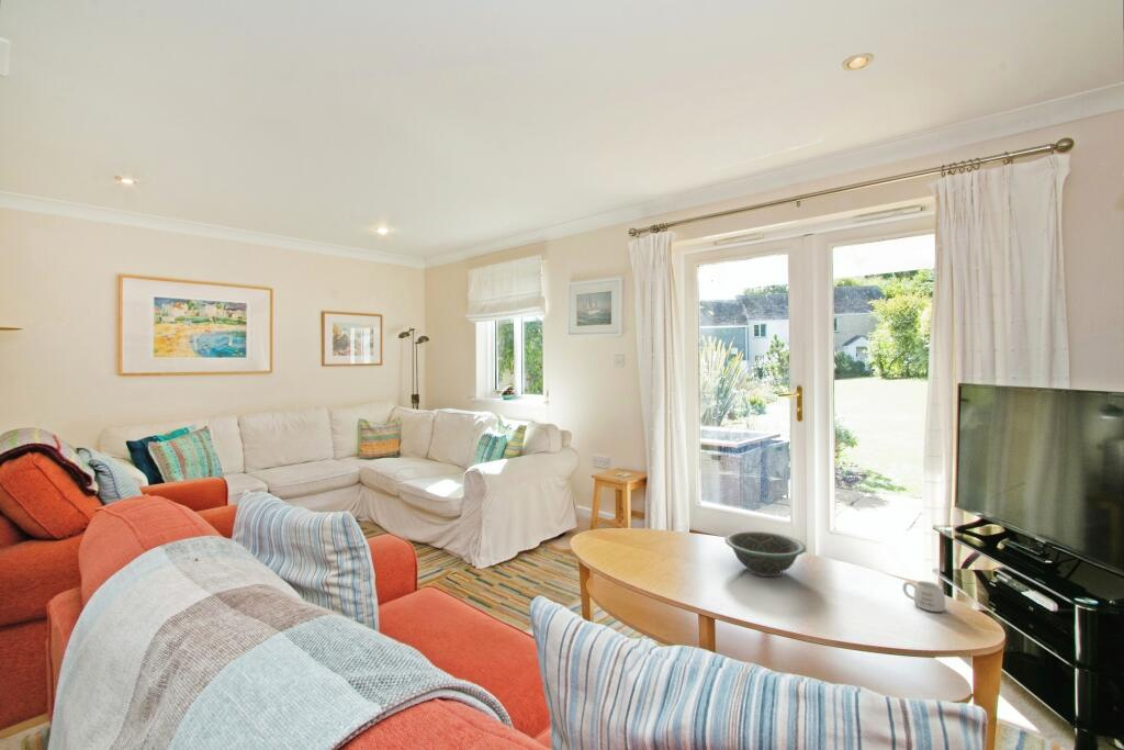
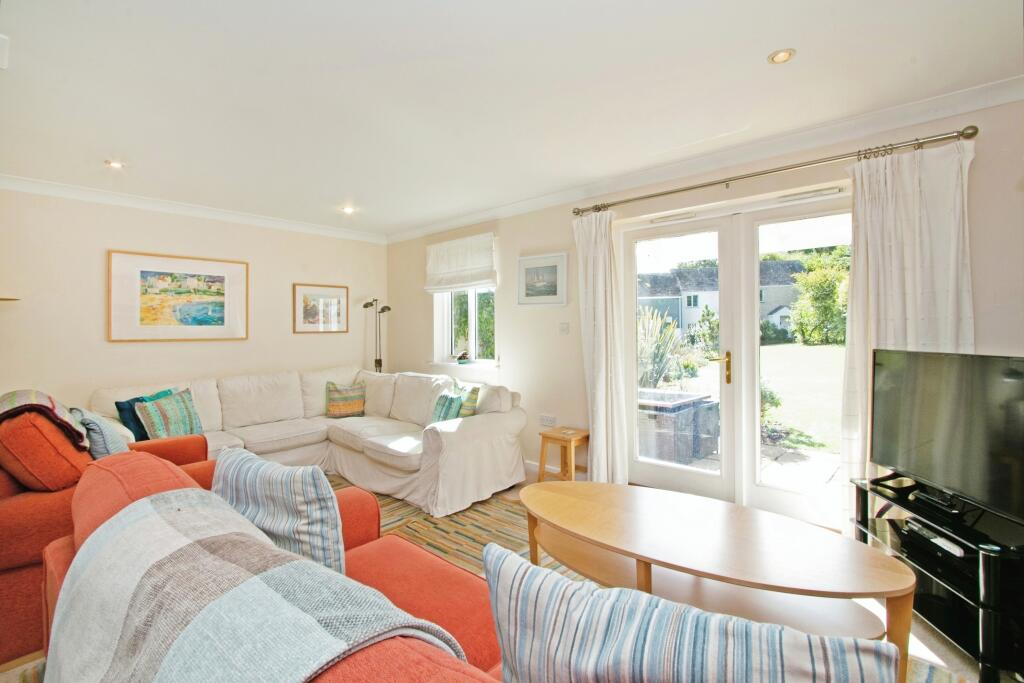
- decorative bowl (764, 556)
- mug (923, 594)
